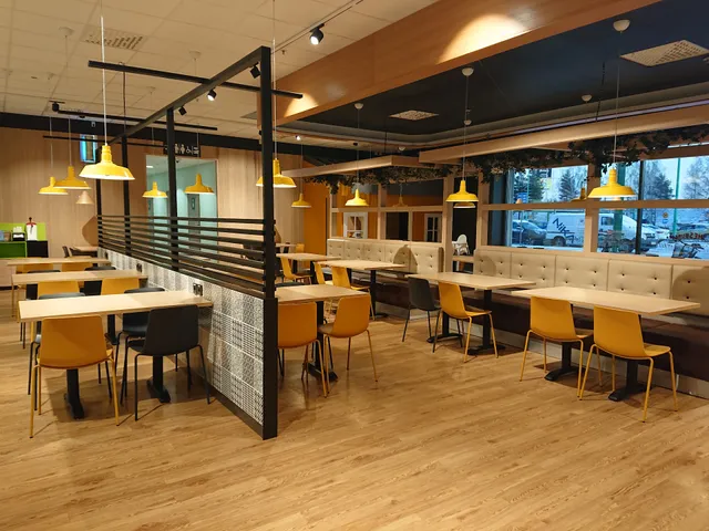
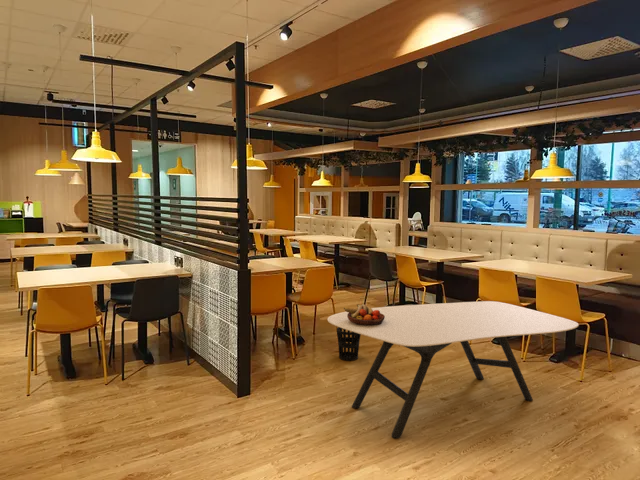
+ fruit bowl (365, 313)
+ wastebasket (348, 343)
+ dining table (441, 349)
